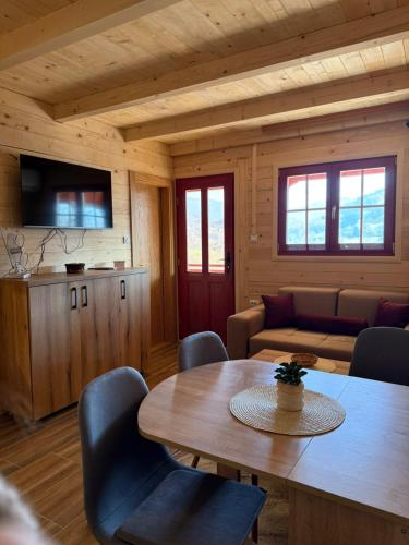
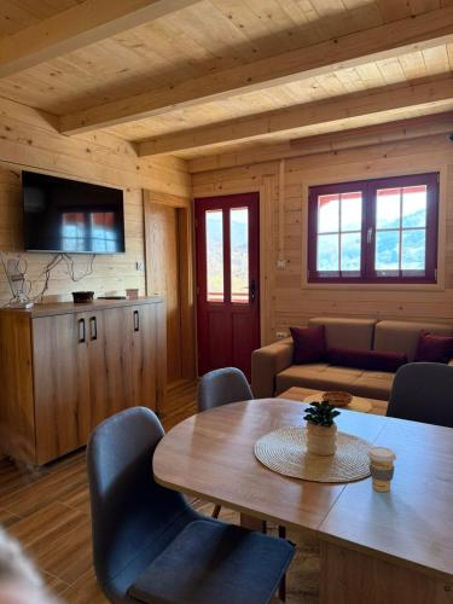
+ coffee cup (381, 469)
